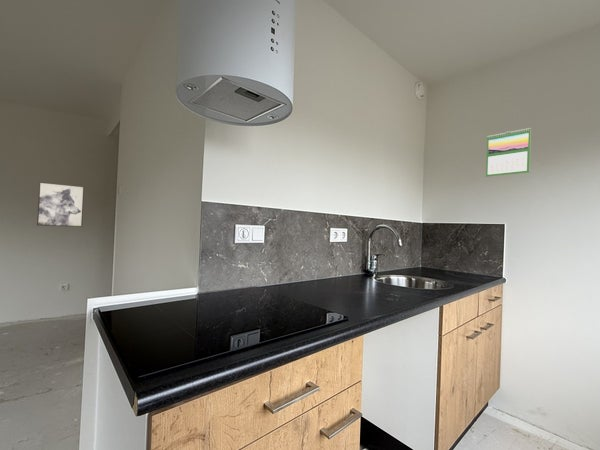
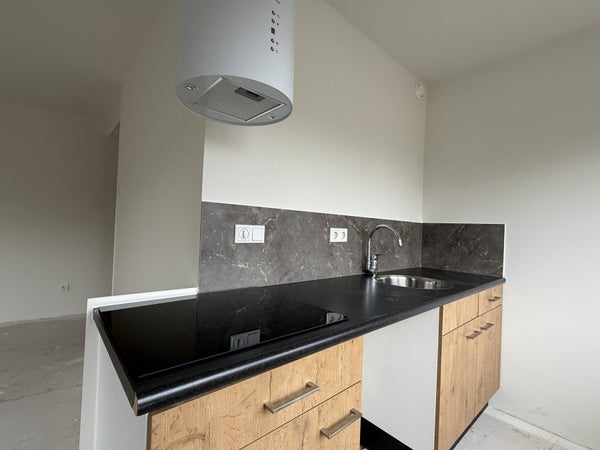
- wall art (61, 205)
- calendar (507, 153)
